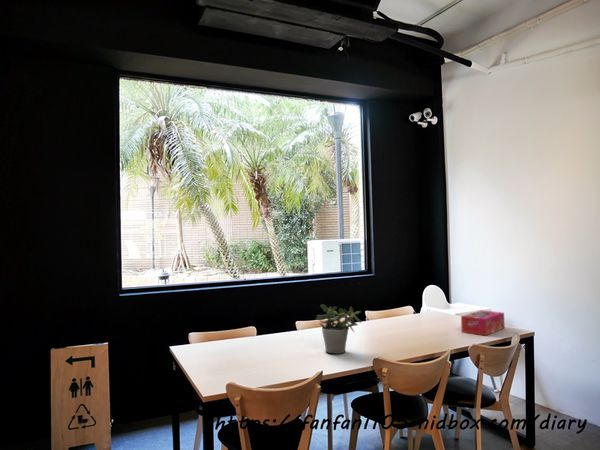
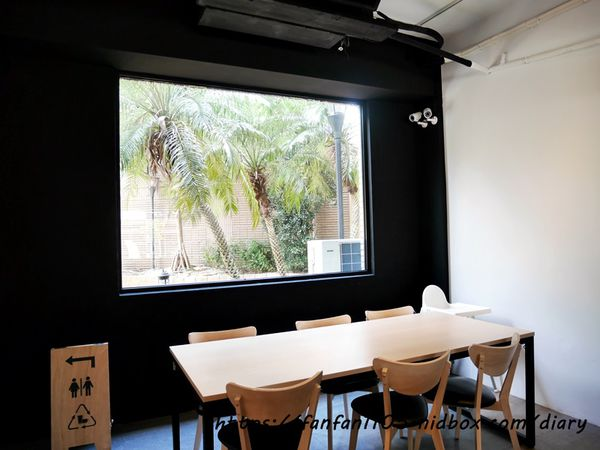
- potted plant (337, 327)
- tissue box (483, 322)
